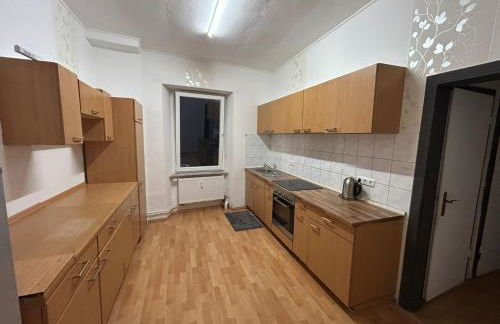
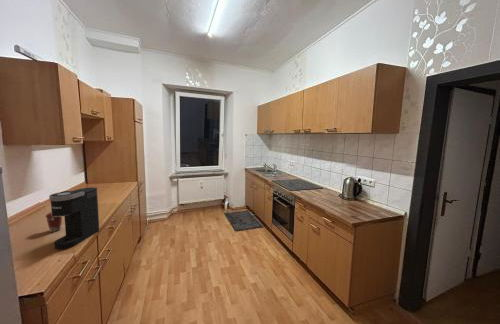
+ coffee maker (76, 214)
+ coffee cup (54, 221)
